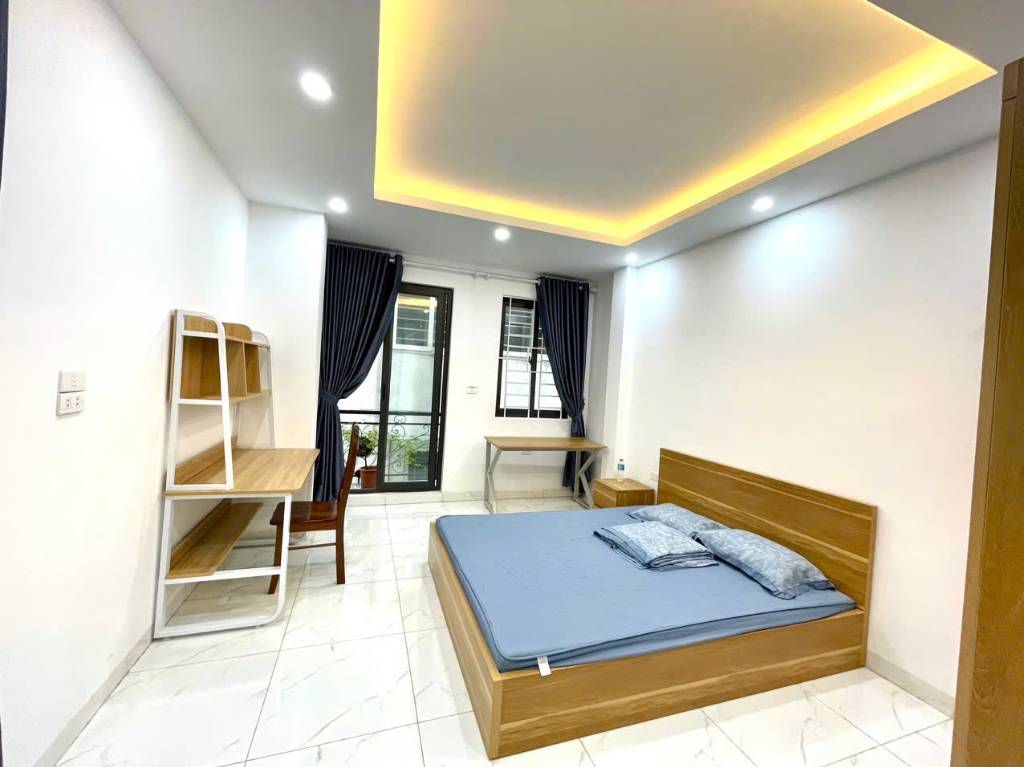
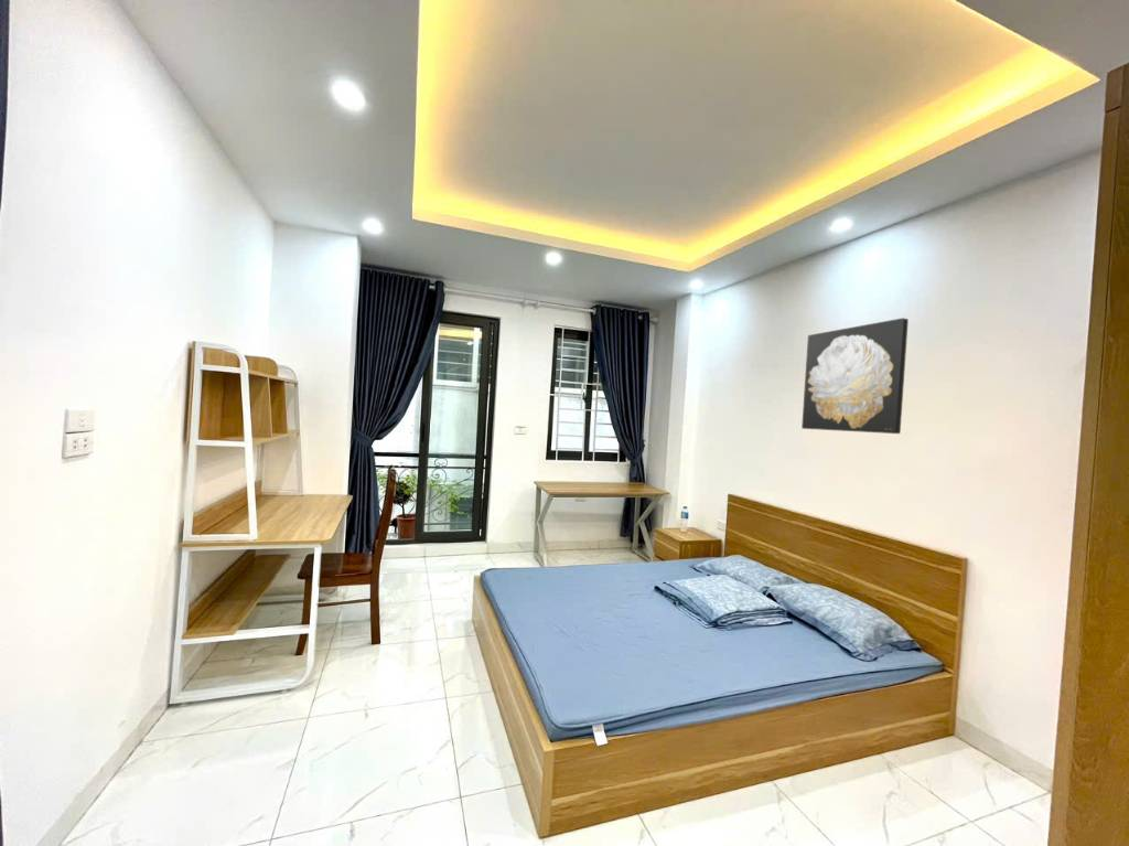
+ wall art (849, 379)
